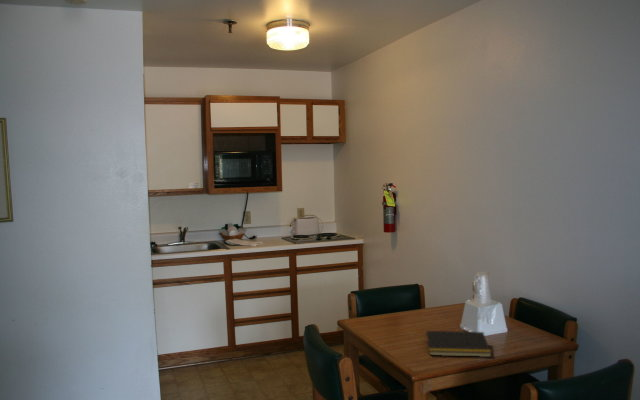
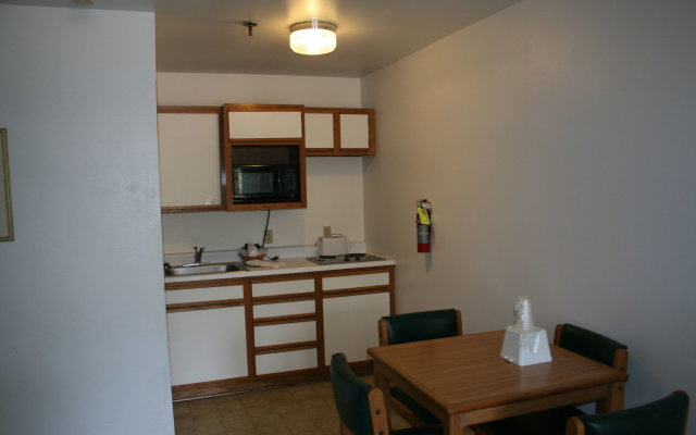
- notepad (457, 343)
